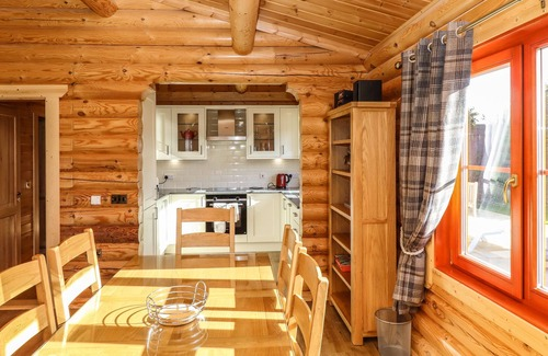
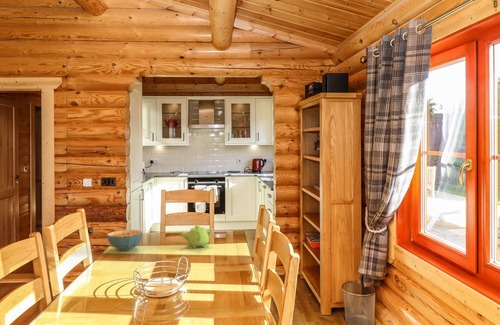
+ cereal bowl (125, 241)
+ teapot (196, 235)
